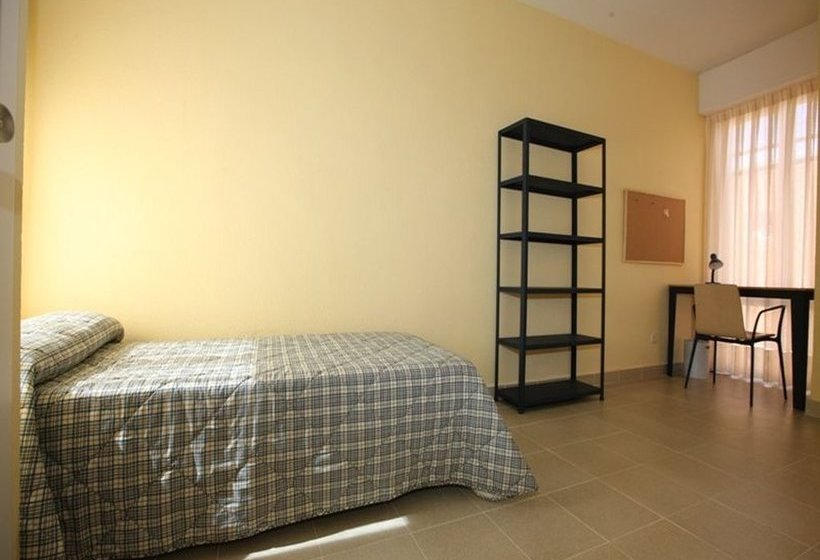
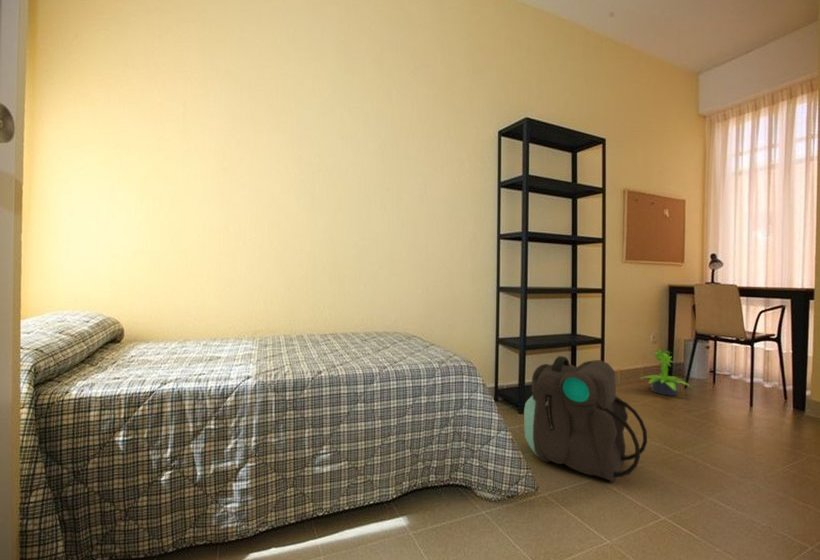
+ potted plant (665, 371)
+ backpack (579, 409)
